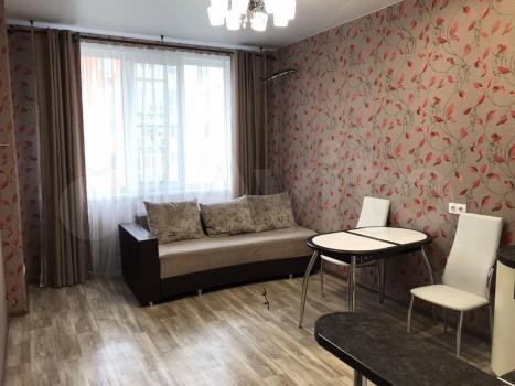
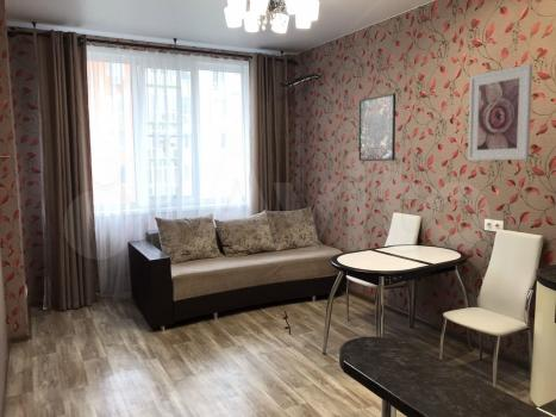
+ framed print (498, 116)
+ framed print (376, 129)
